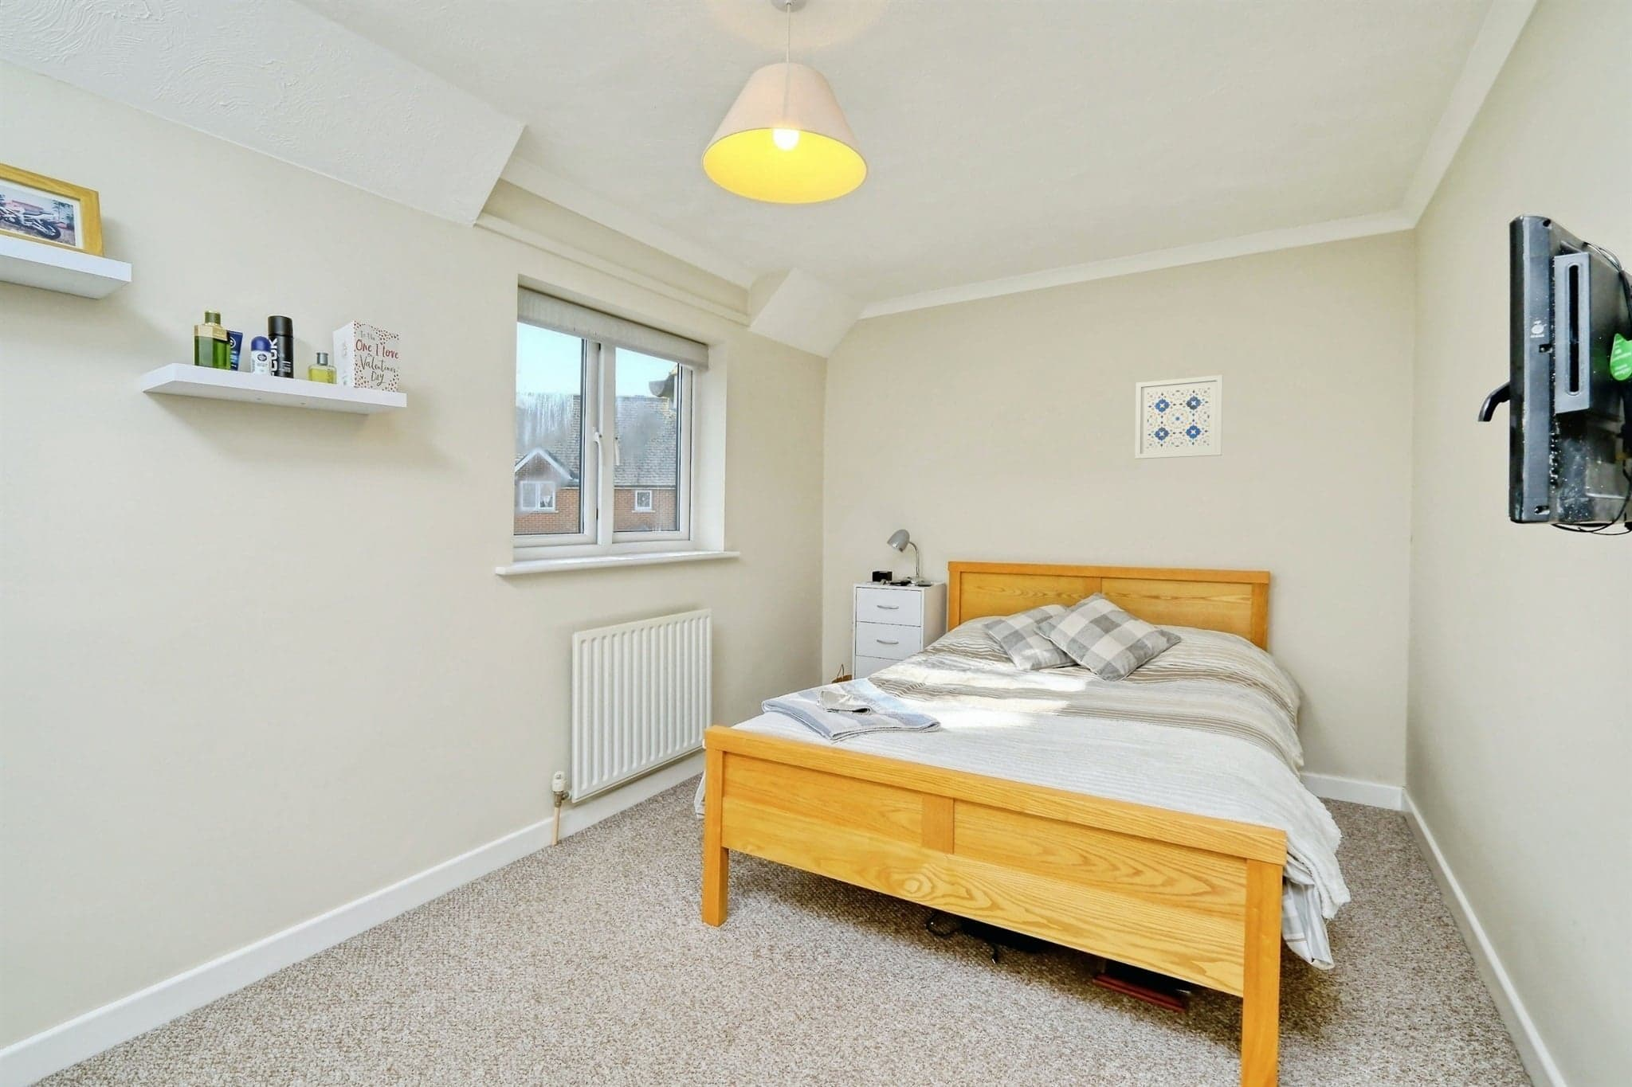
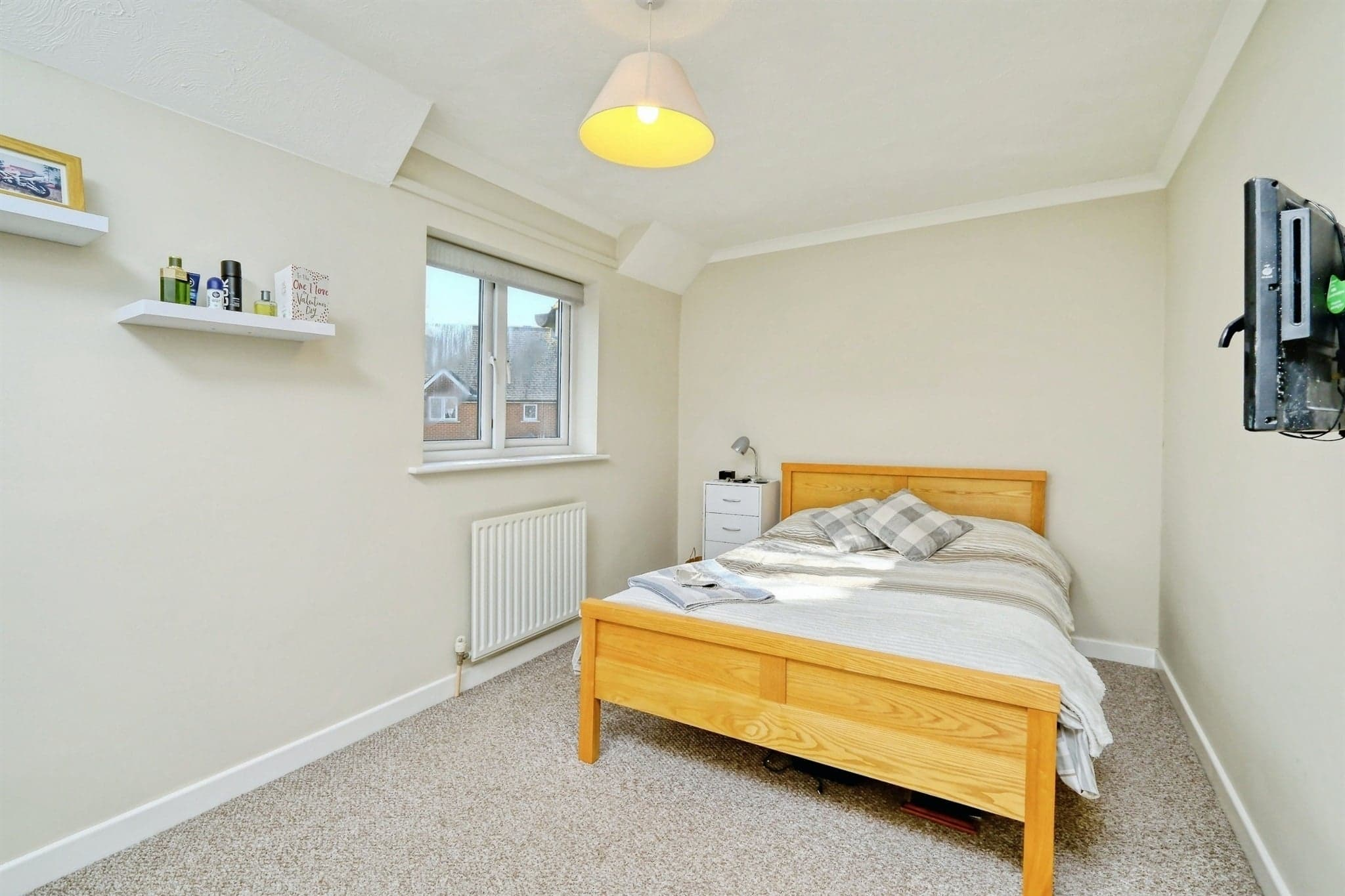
- wall art (1178, 419)
